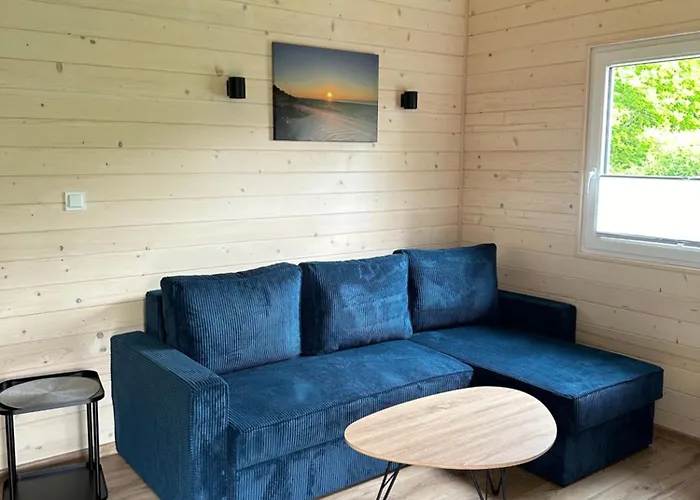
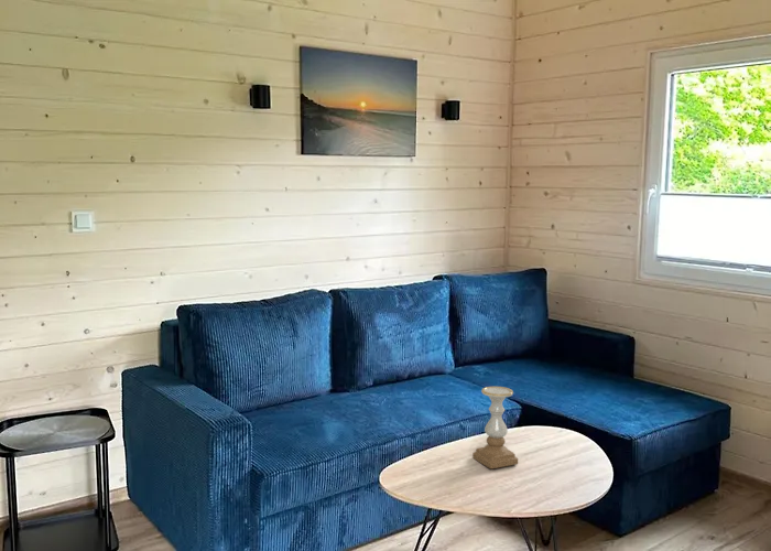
+ candle holder (496, 425)
